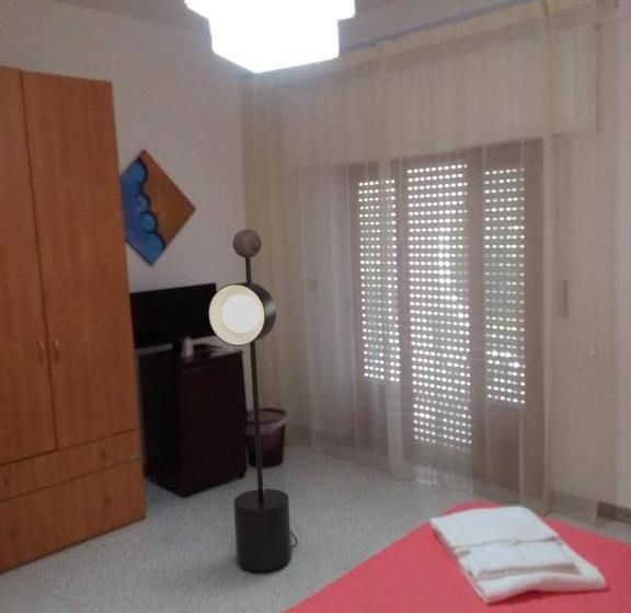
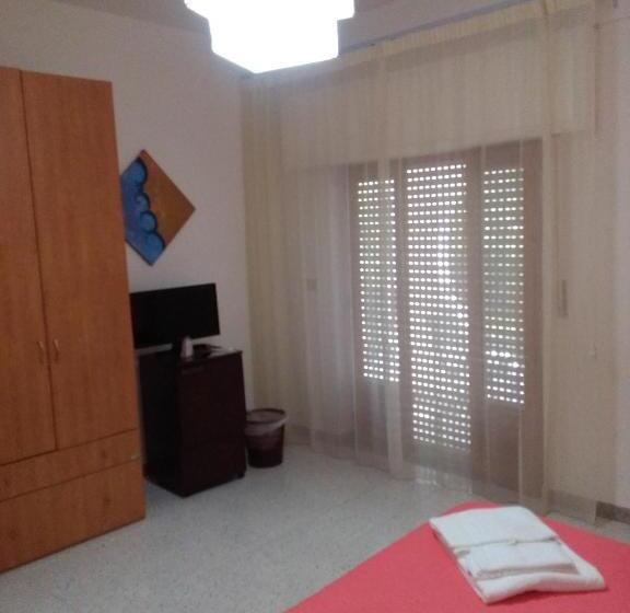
- floor lamp (256, 372)
